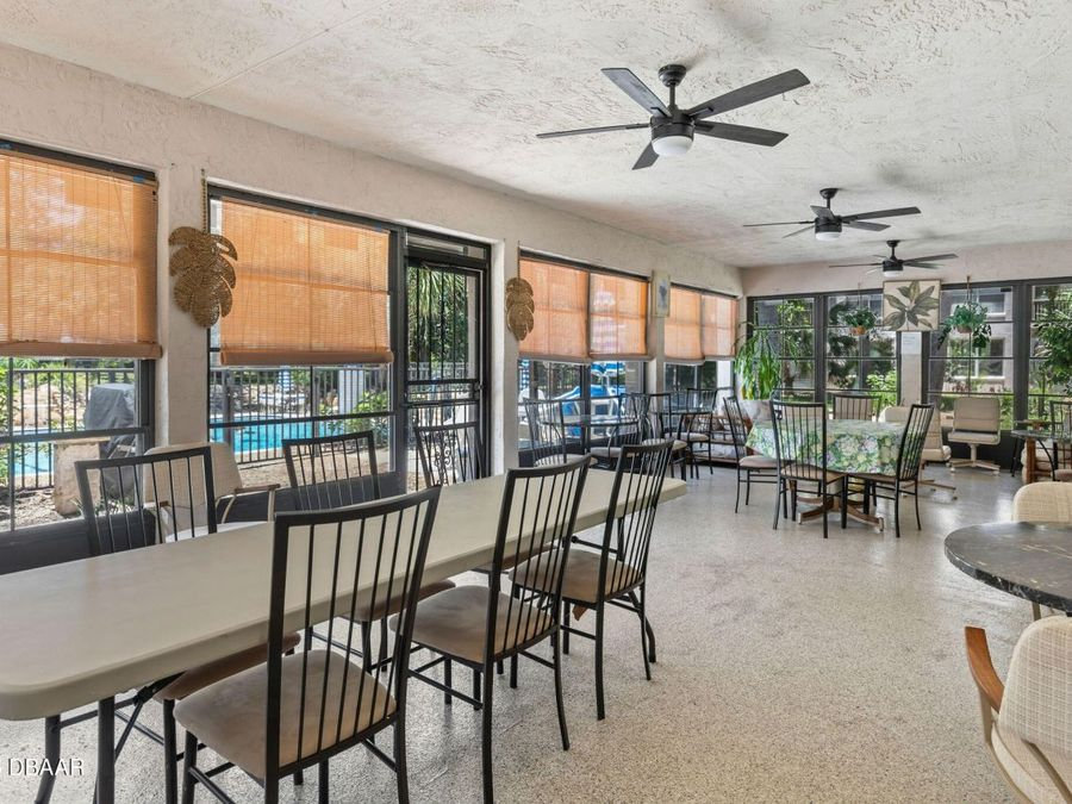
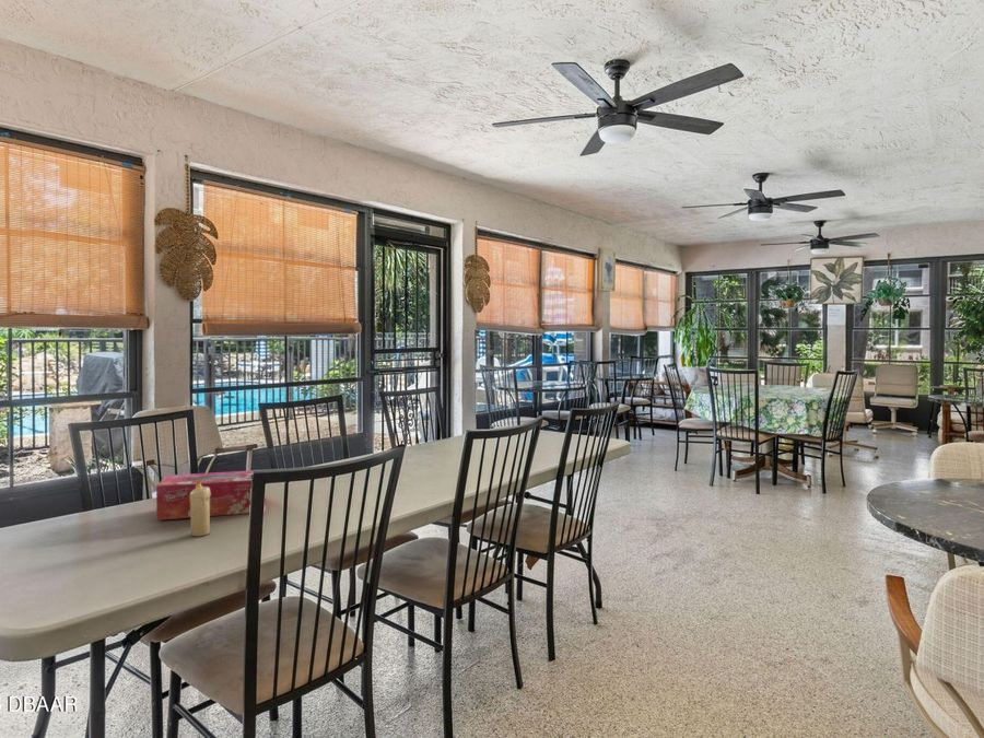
+ candle (200, 506)
+ tissue box (214, 493)
